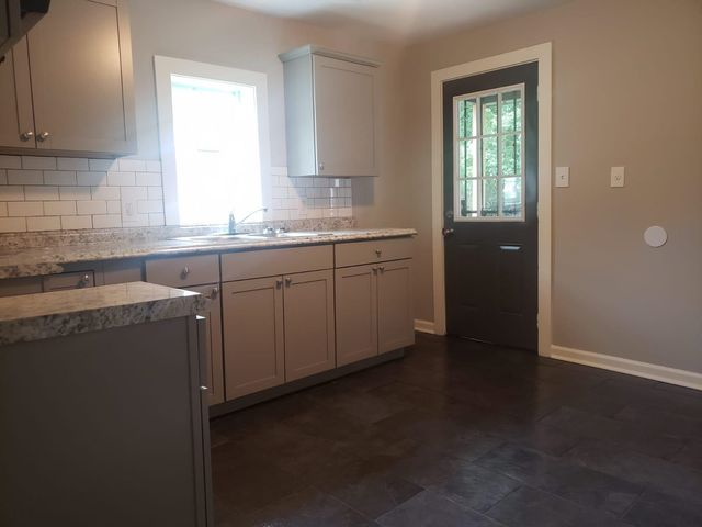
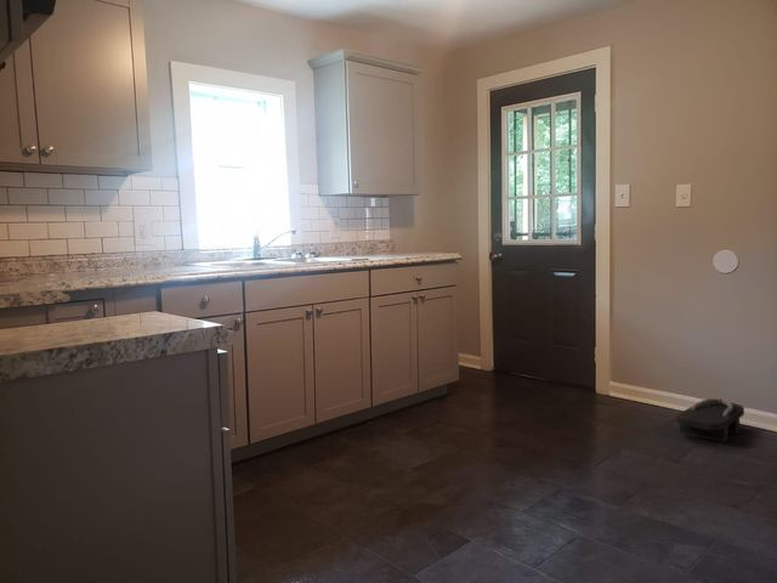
+ sandal (711, 417)
